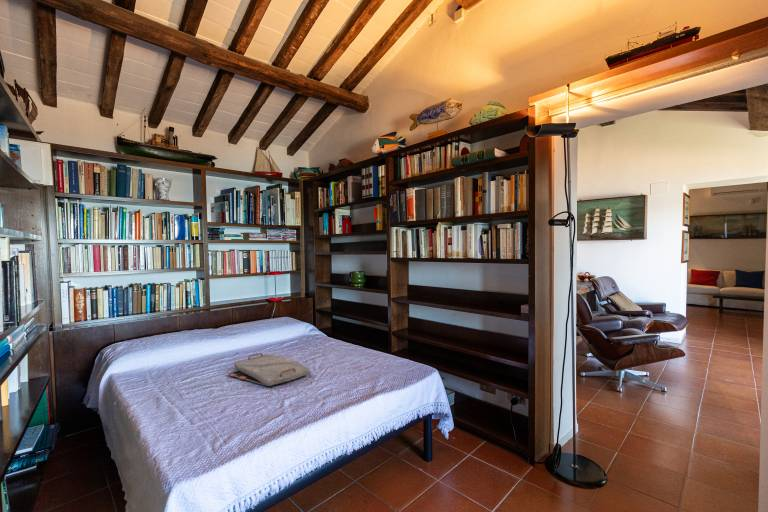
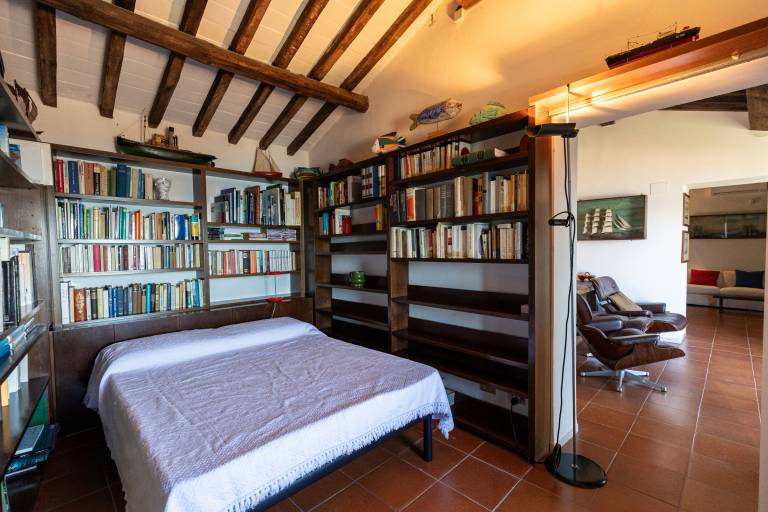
- serving tray (265, 367)
